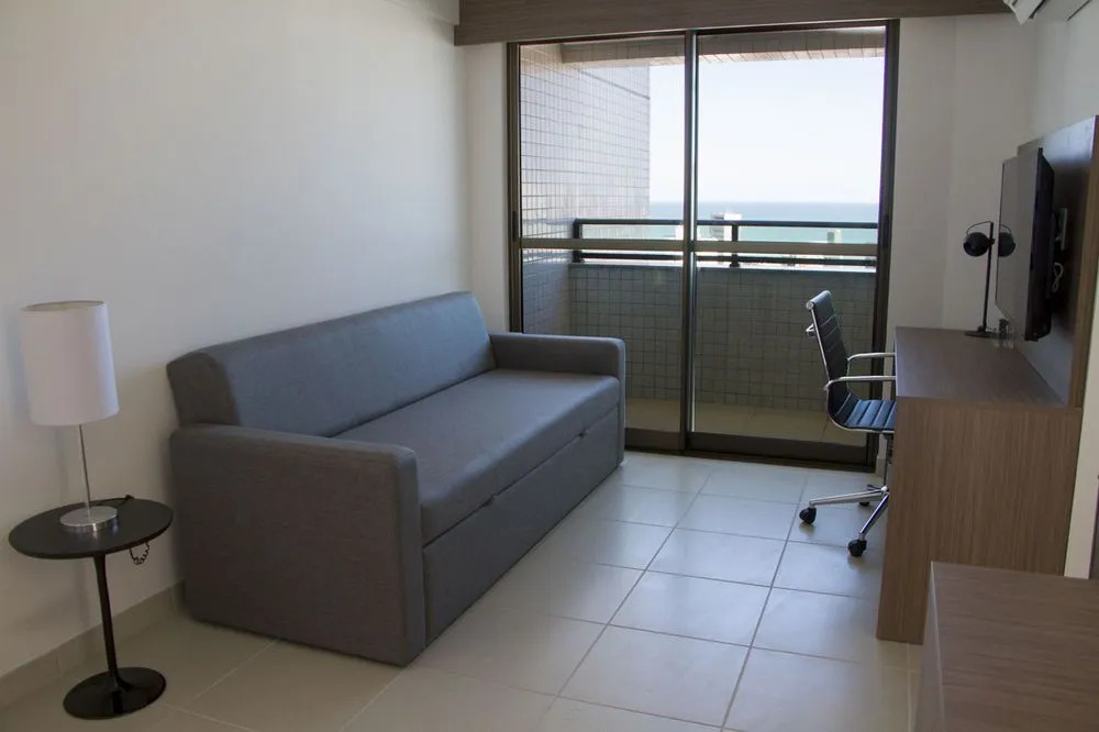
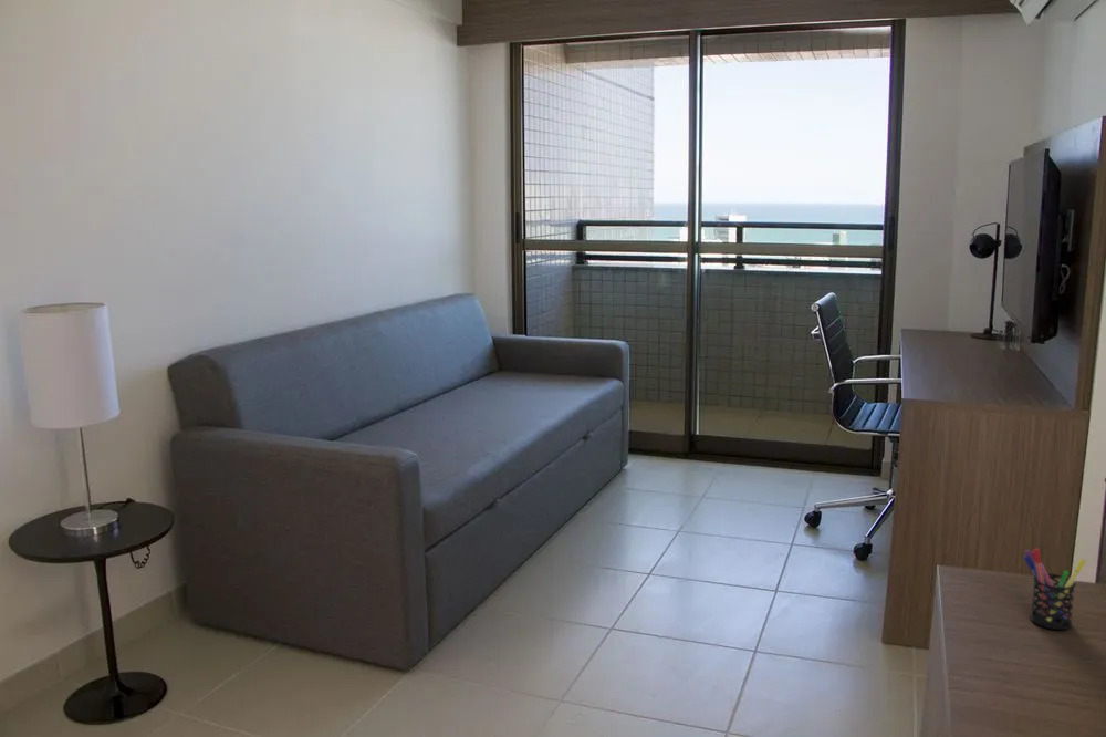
+ pen holder (1053, 587)
